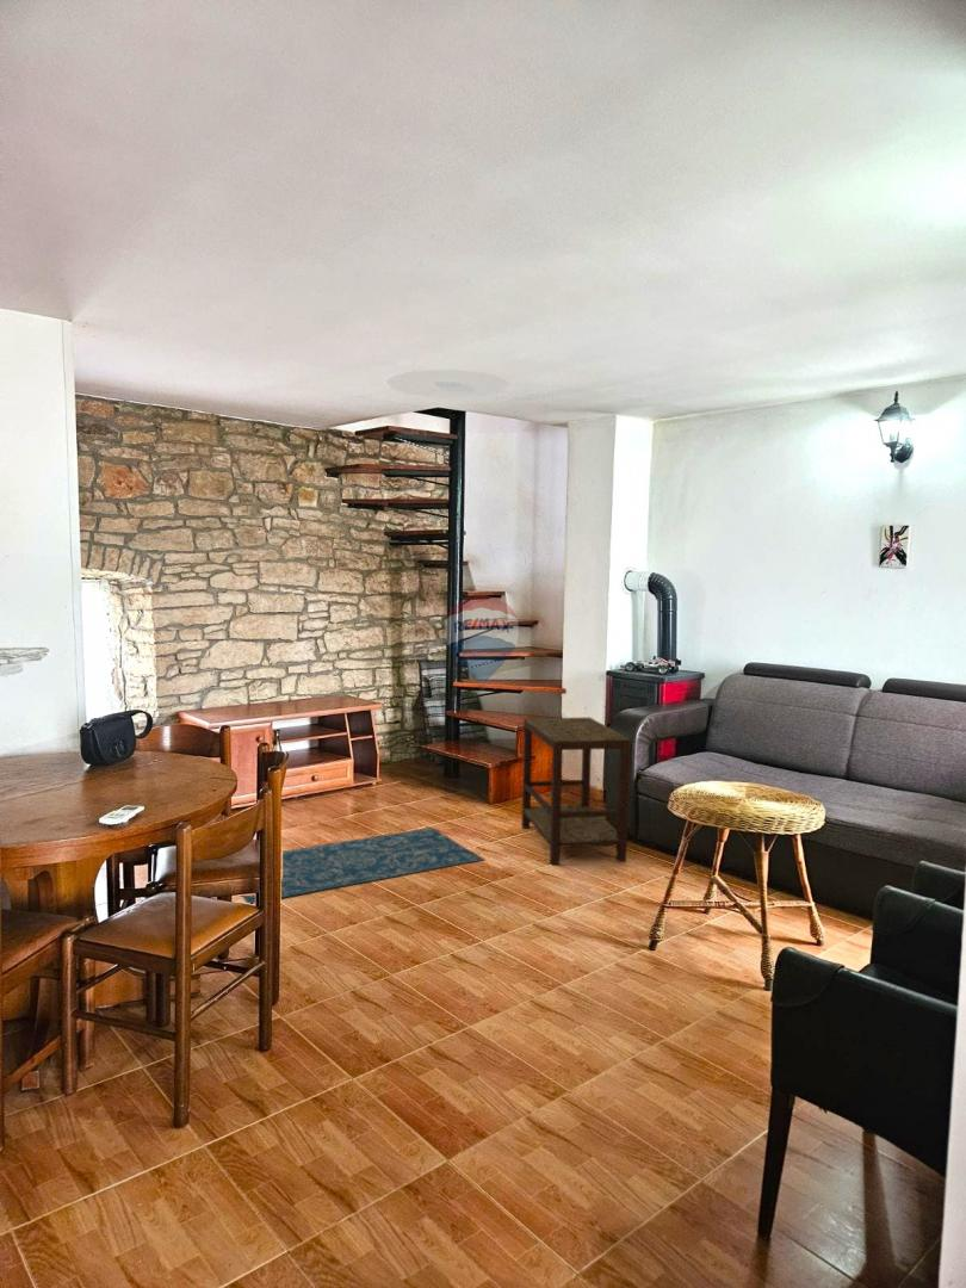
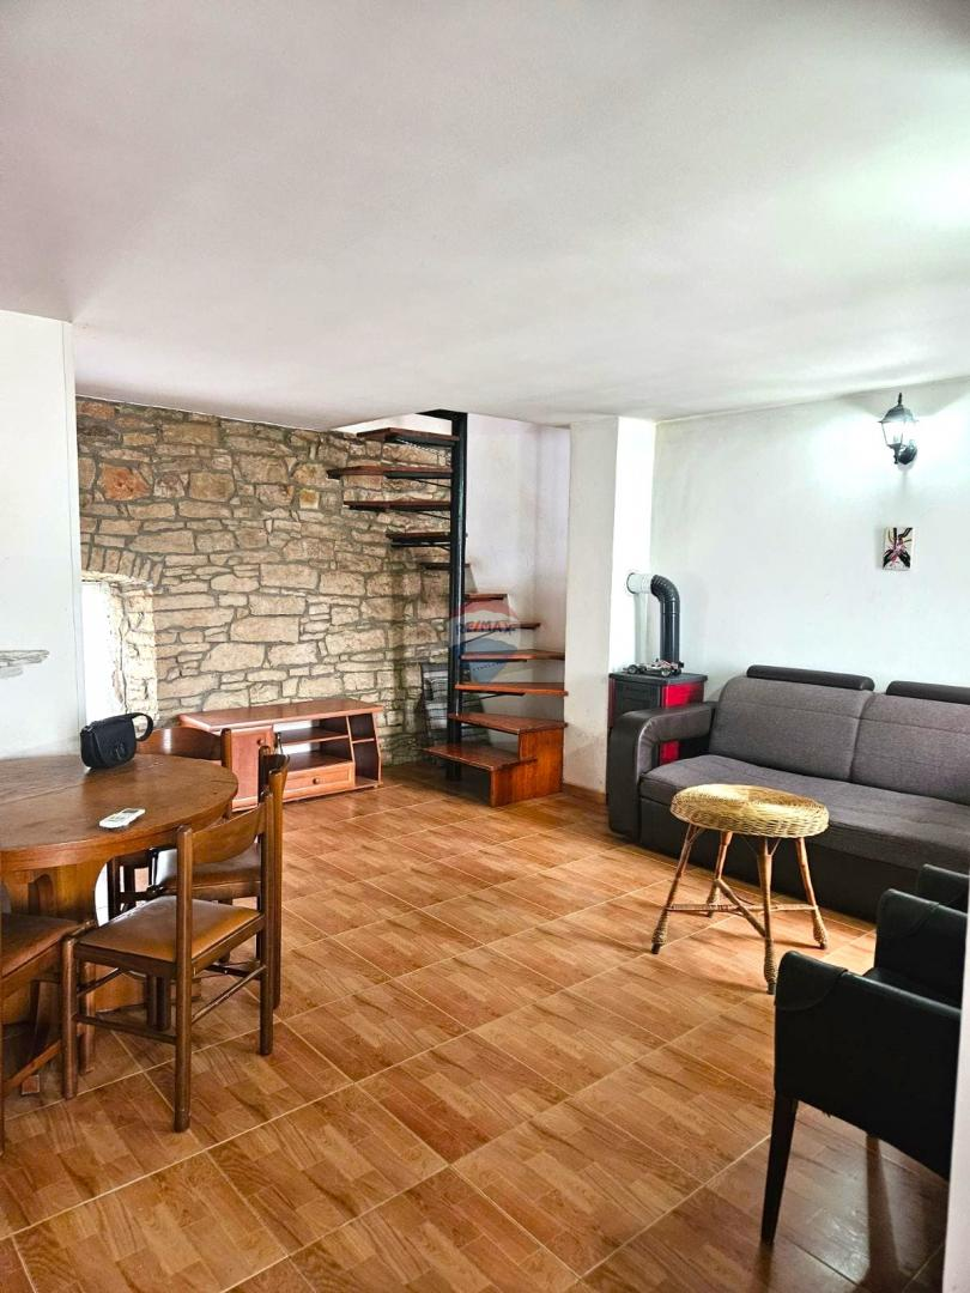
- ceiling light (447, 378)
- rug (352, 860)
- side table (571, 785)
